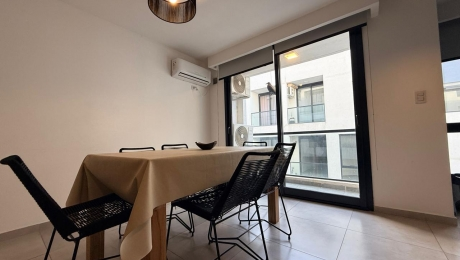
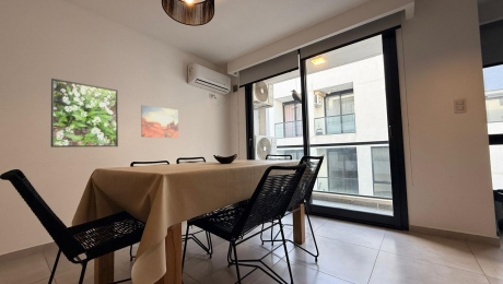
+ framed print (87, 115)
+ wall art (161, 122)
